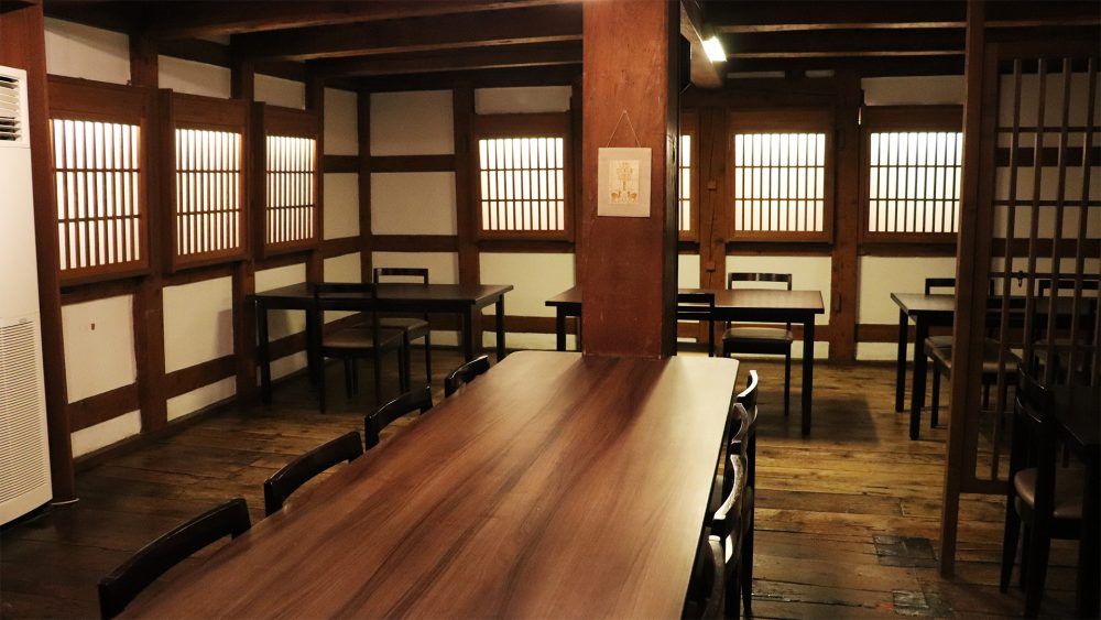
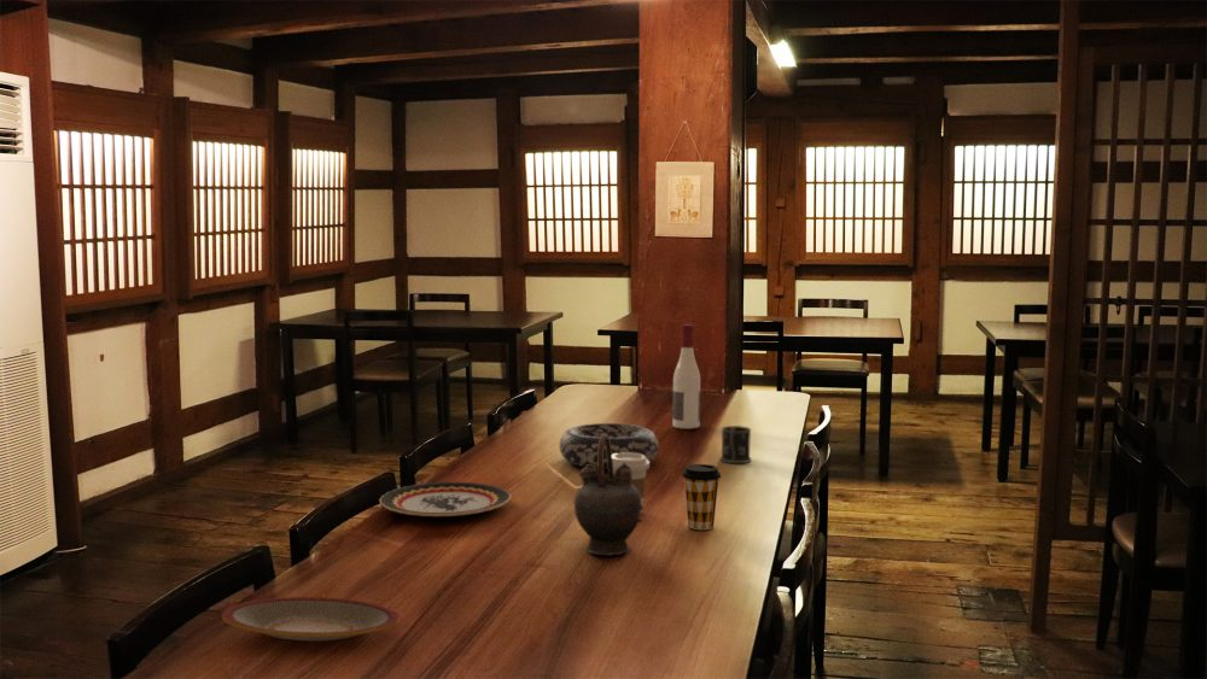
+ mug (734, 443)
+ coffee cup (631, 484)
+ coffee cup (700, 497)
+ plate (310, 622)
+ plate (445, 502)
+ teapot (610, 491)
+ alcohol (687, 375)
+ decorative bowl (611, 446)
